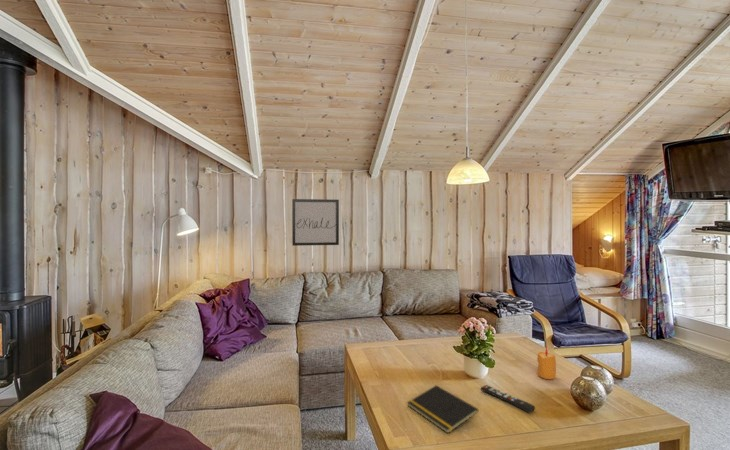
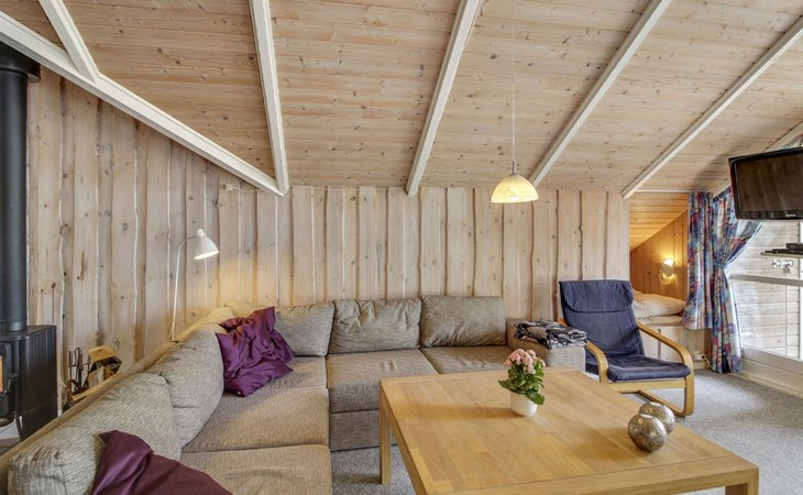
- candle (546, 360)
- remote control (506, 397)
- wall art (315, 222)
- notepad (441, 406)
